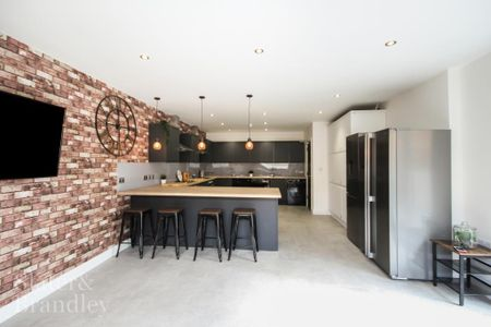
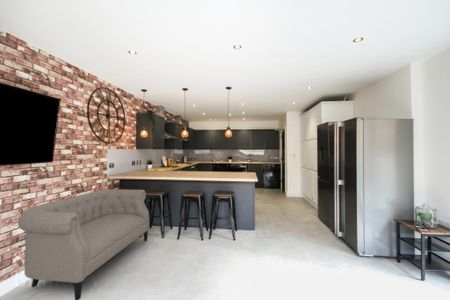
+ sofa (94, 229)
